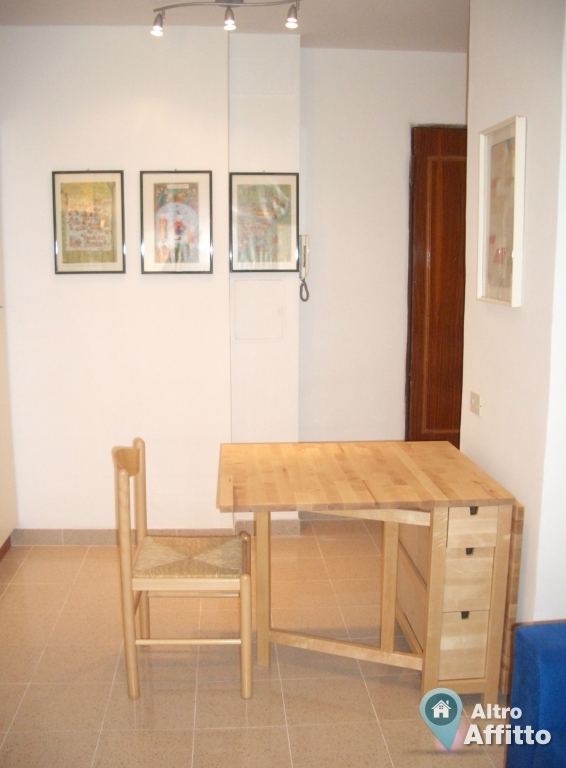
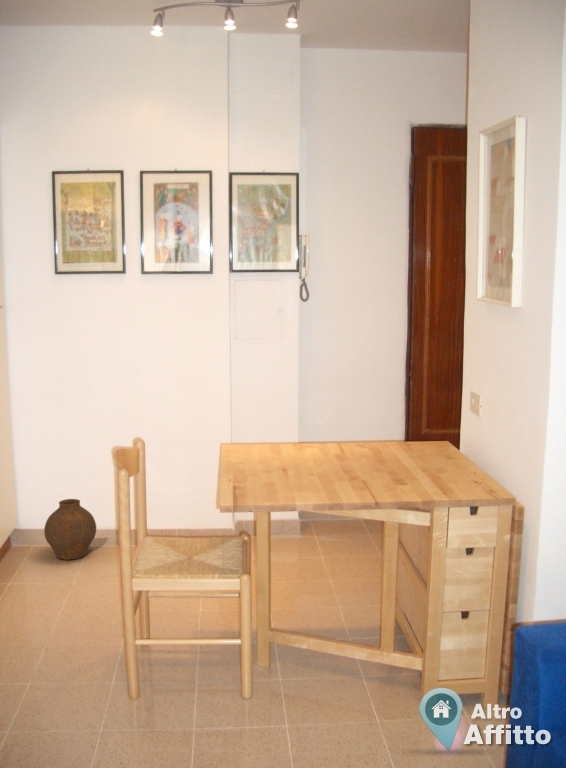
+ vase (70, 528)
